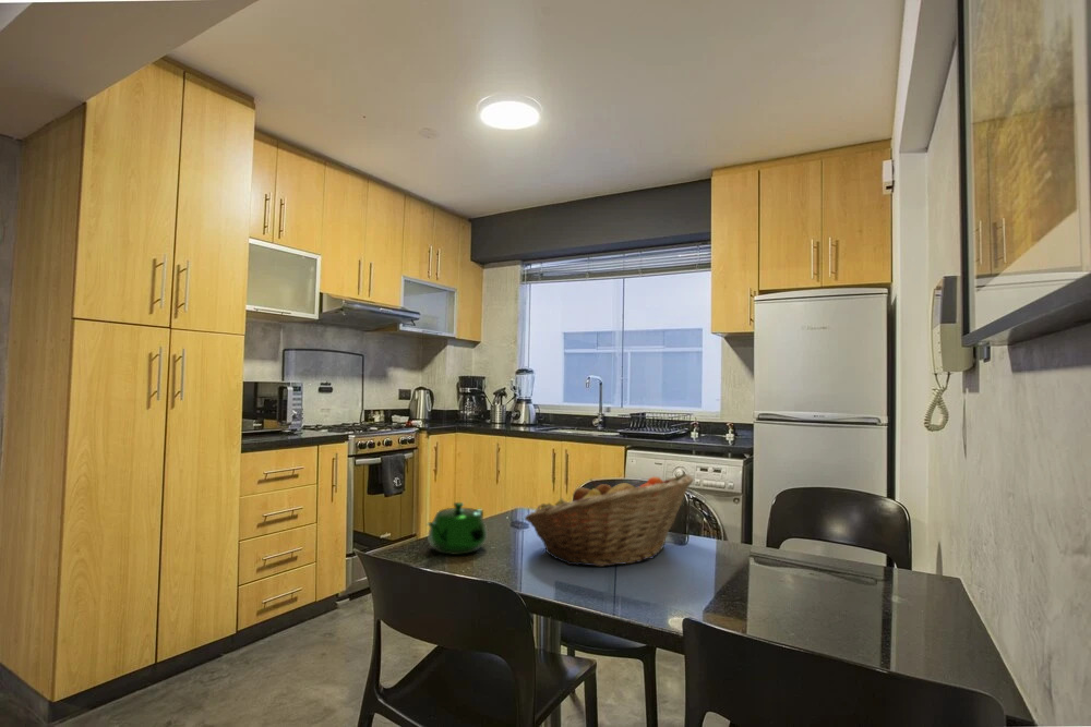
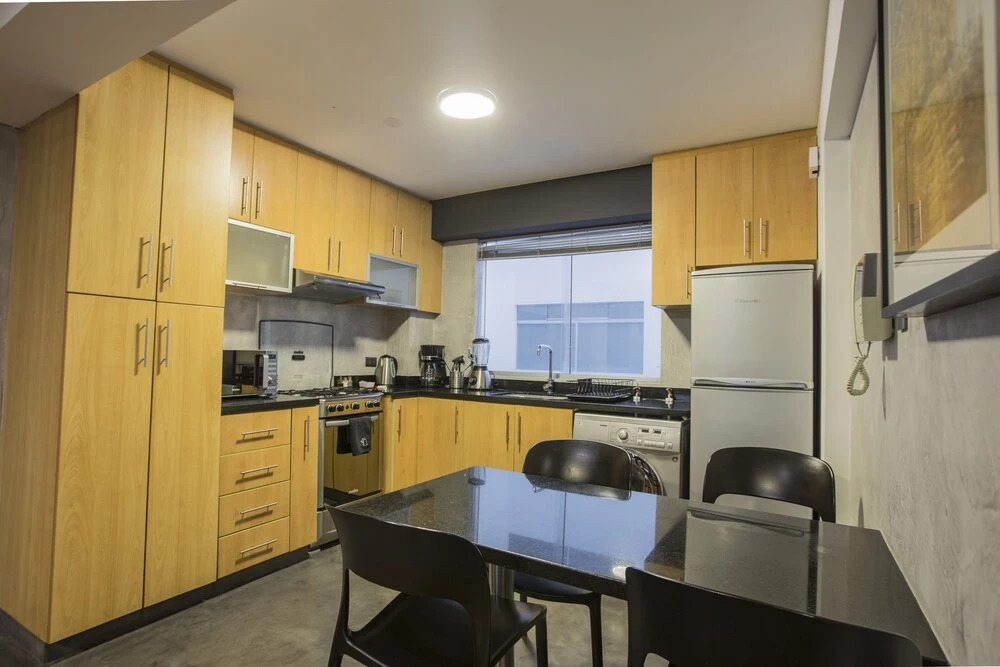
- teapot (456, 526)
- fruit basket (612, 510)
